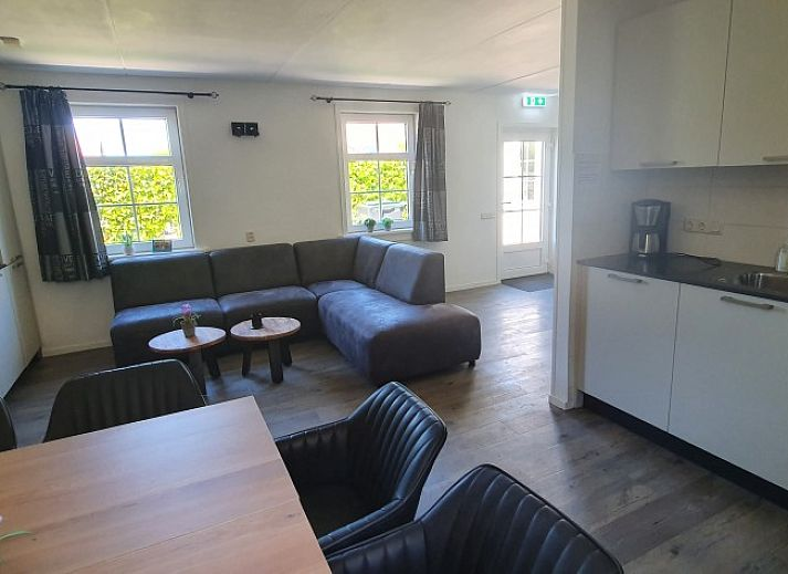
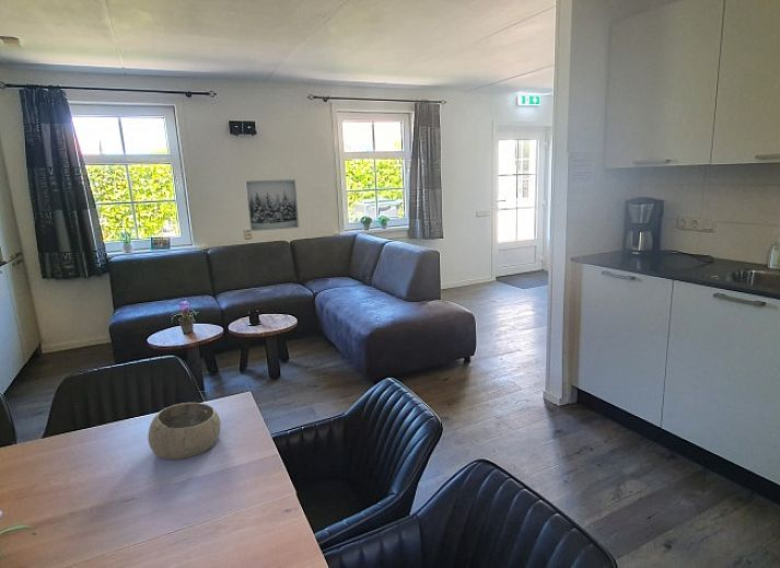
+ bowl (185, 427)
+ wall art (272, 205)
